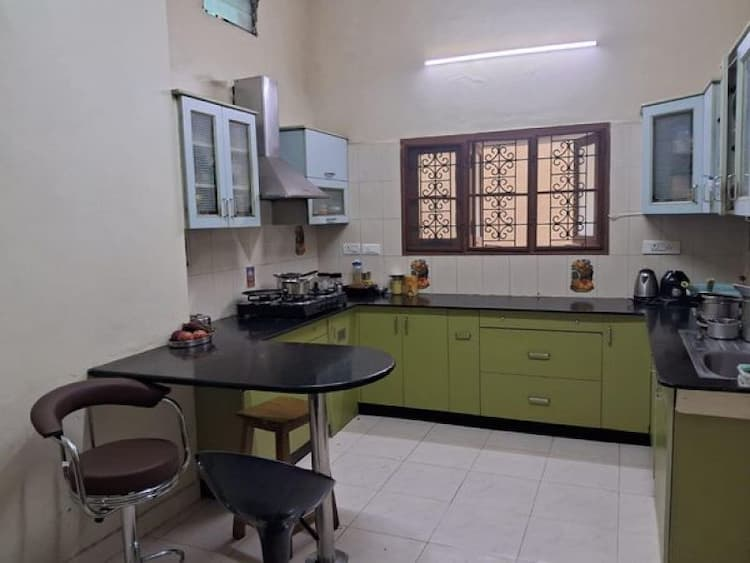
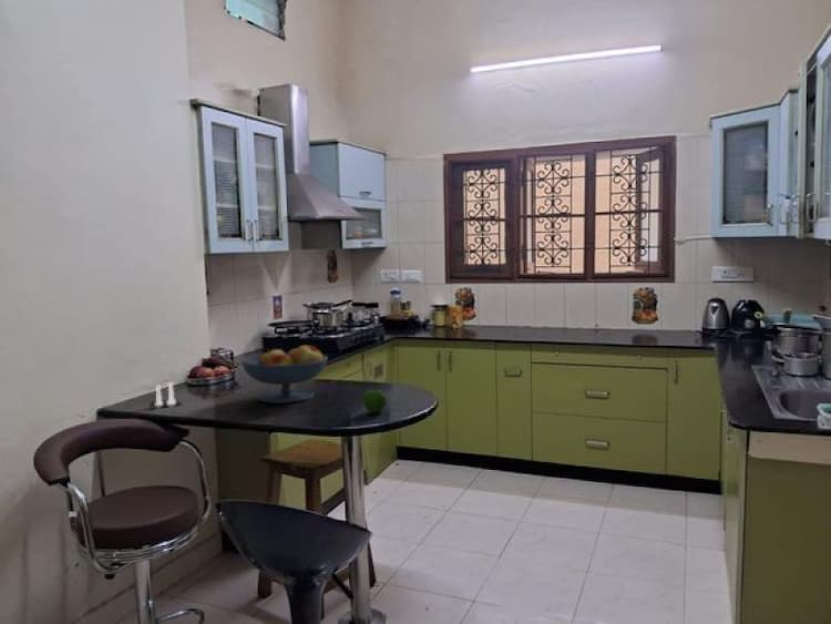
+ salt and pepper shaker set (168, 395)
+ fruit bowl (285, 371)
+ apple (375, 400)
